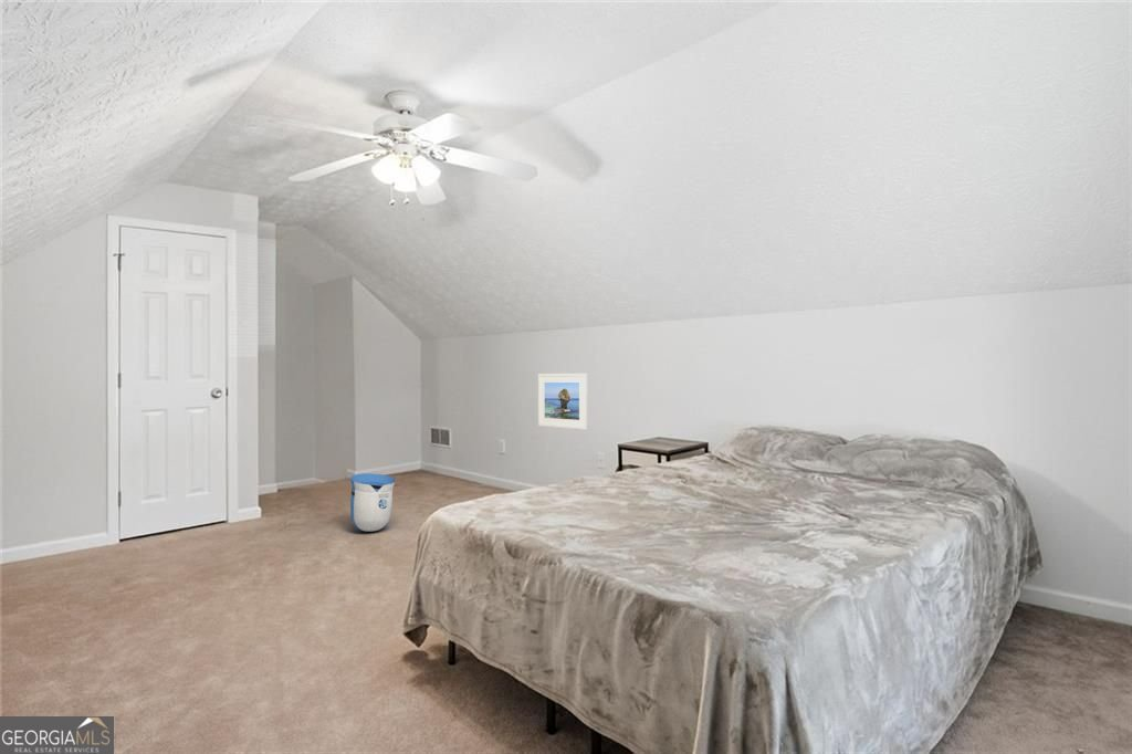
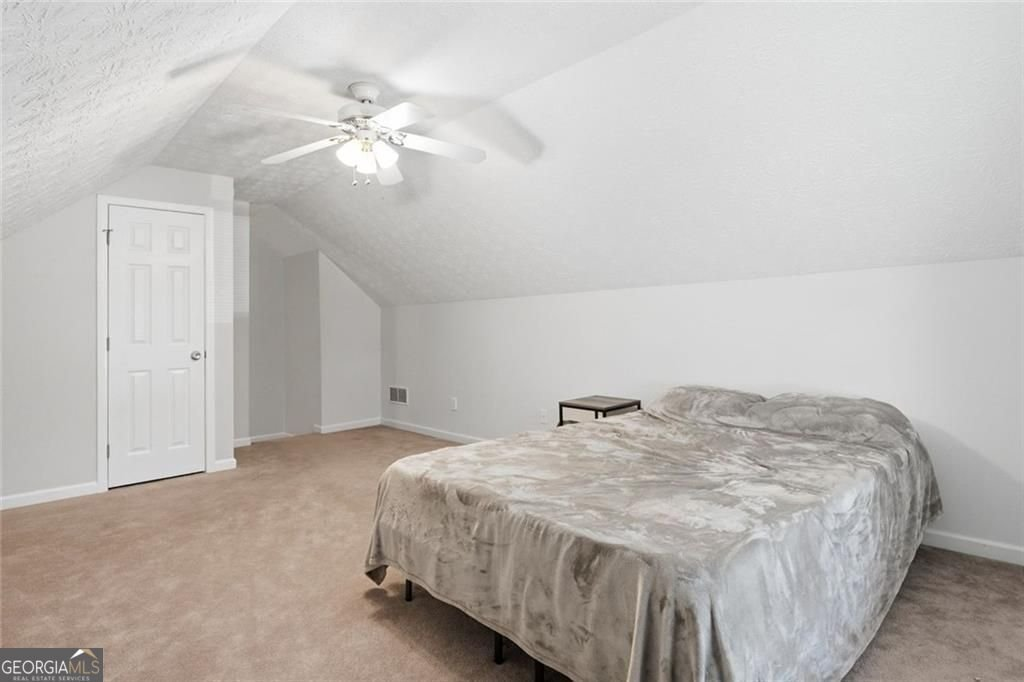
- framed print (562, 400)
- sun visor (373, 502)
